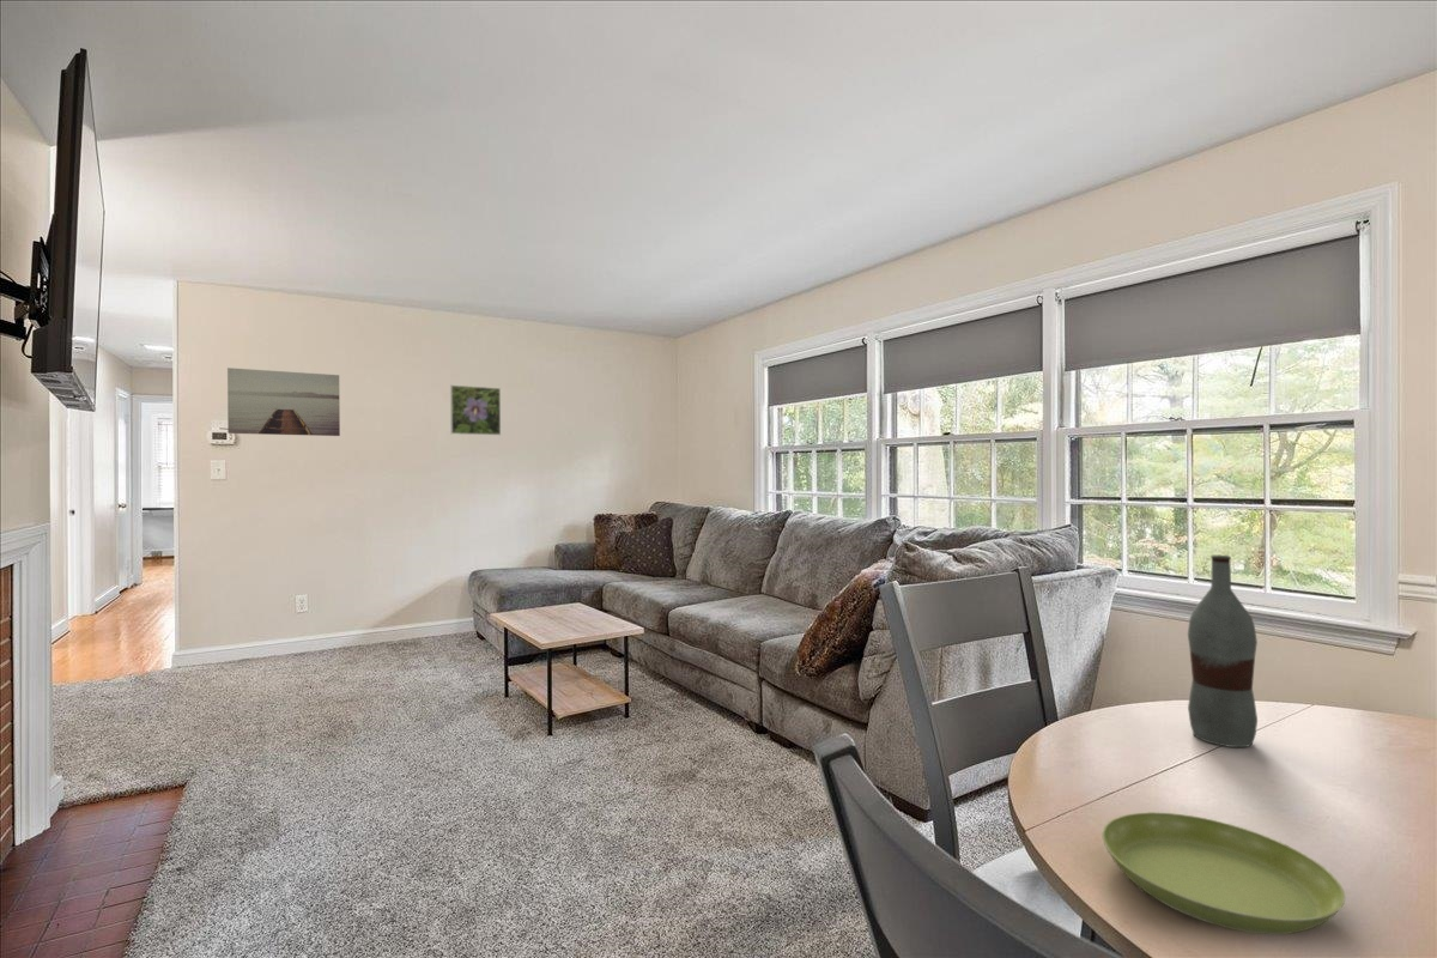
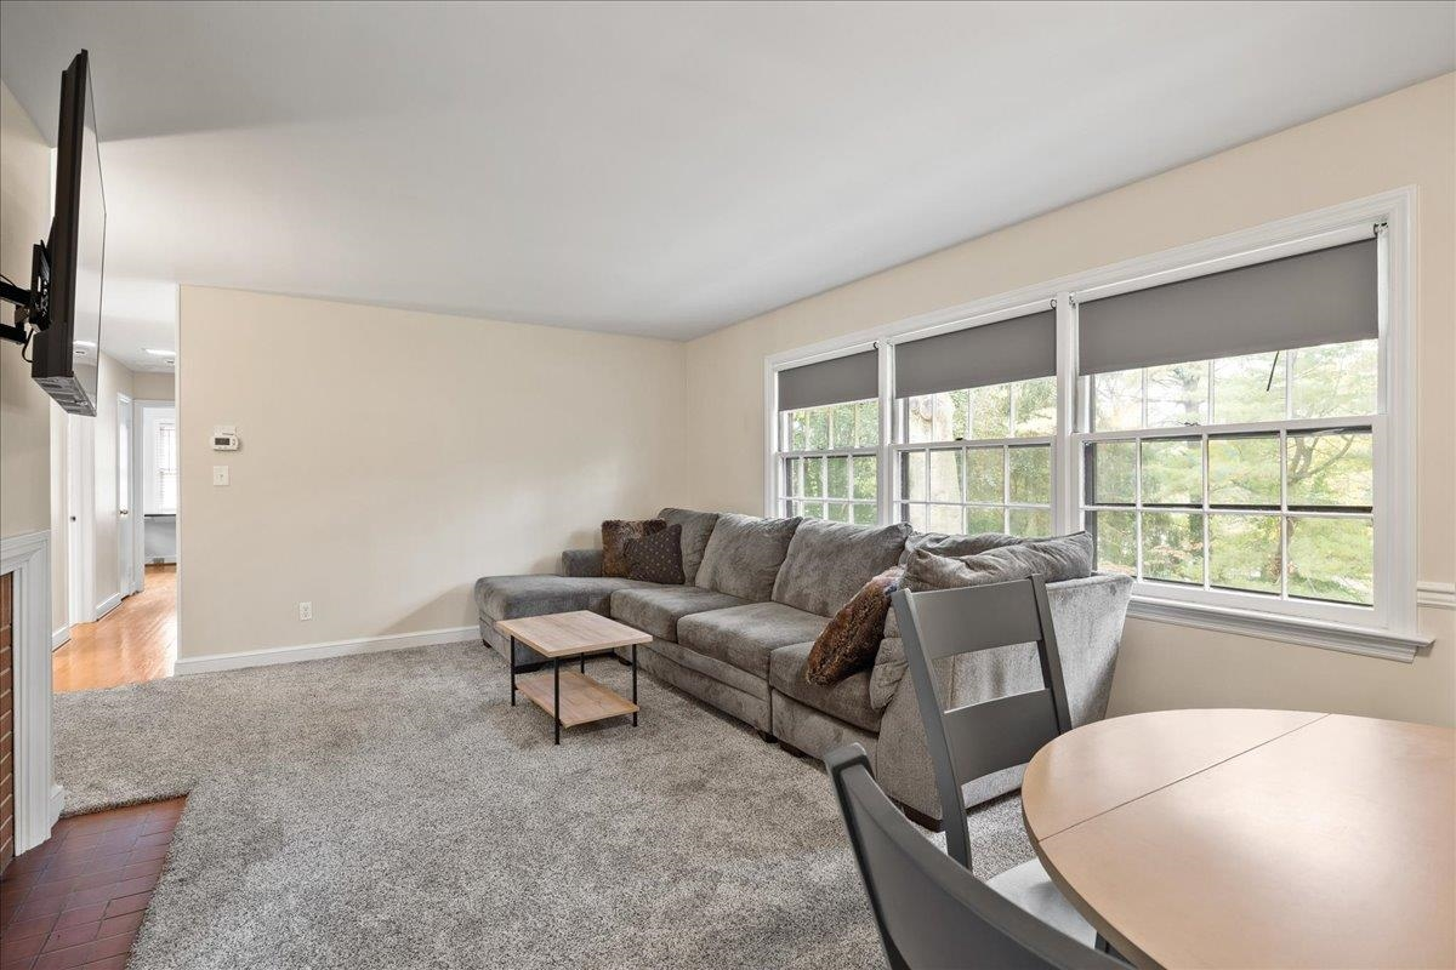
- wall art (285, 402)
- saucer (1213, 872)
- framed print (475, 410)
- bottle (1221, 647)
